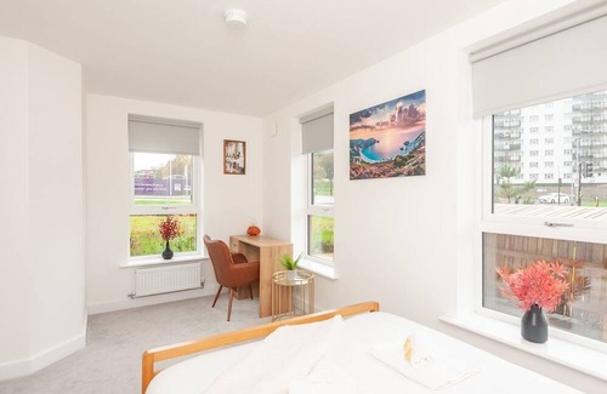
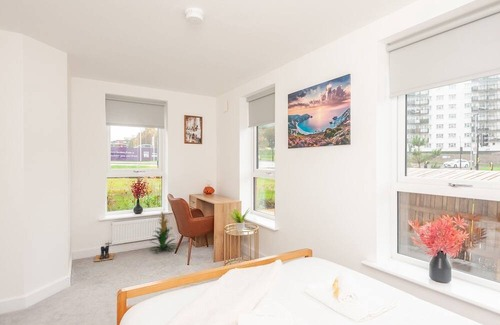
+ boots (103, 252)
+ indoor plant (163, 229)
